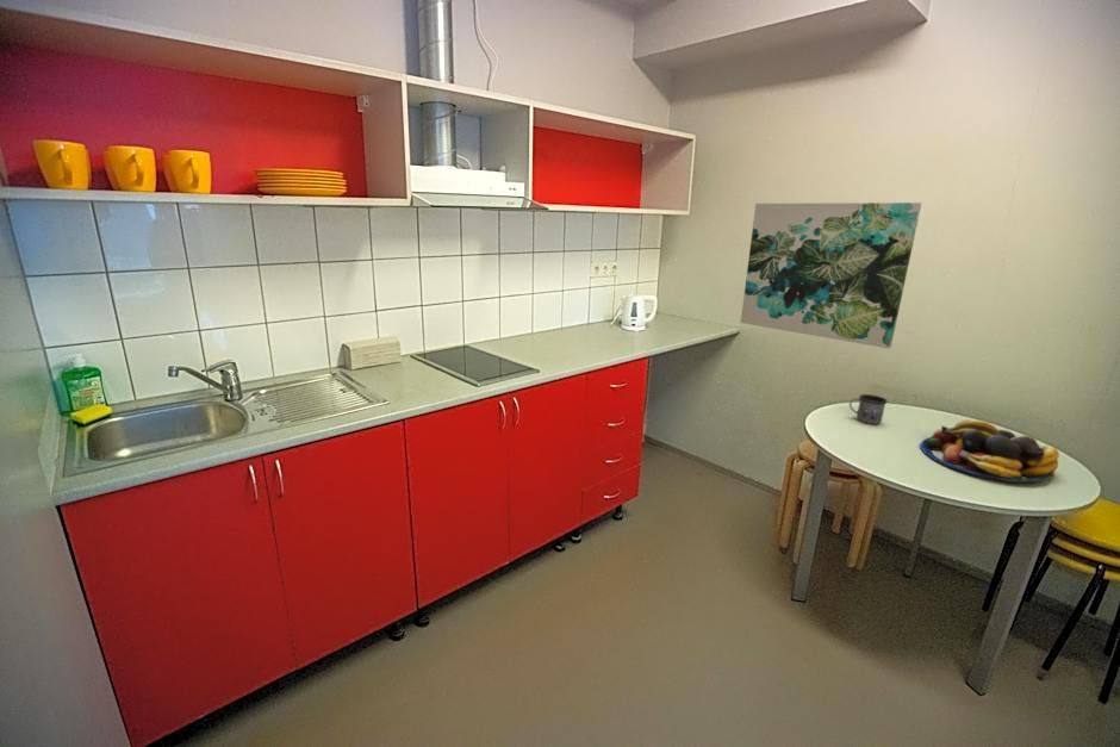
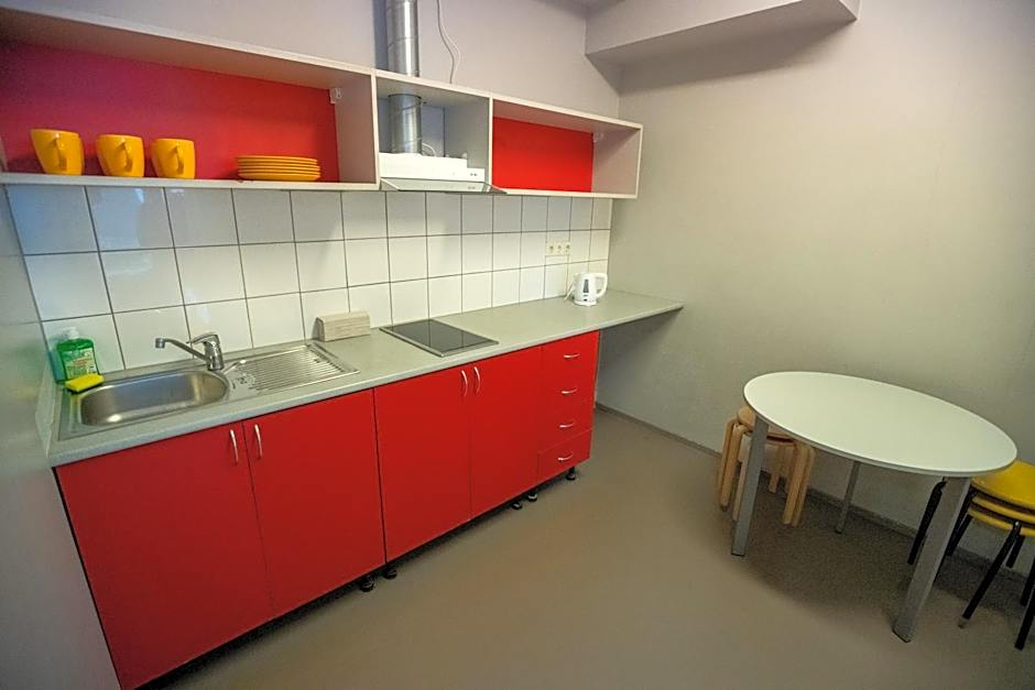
- wall art (819, 270)
- fruit bowl (985, 441)
- mug (866, 409)
